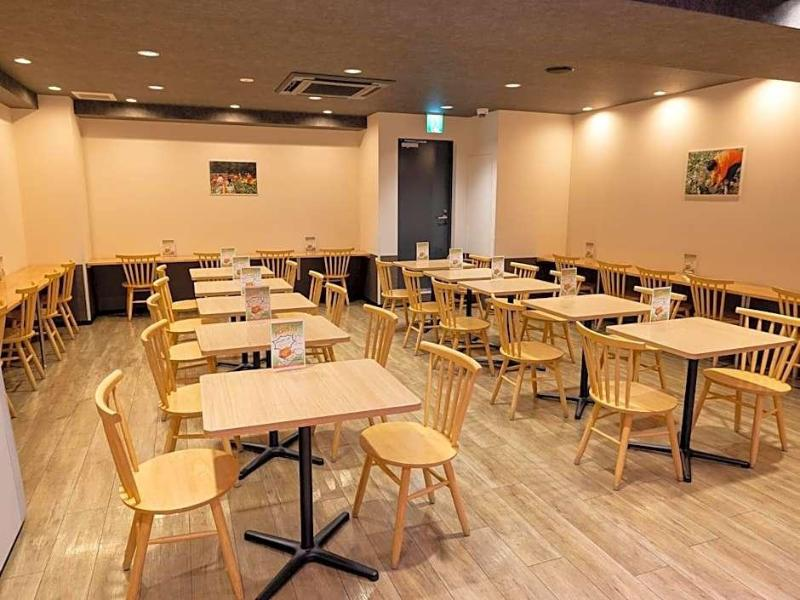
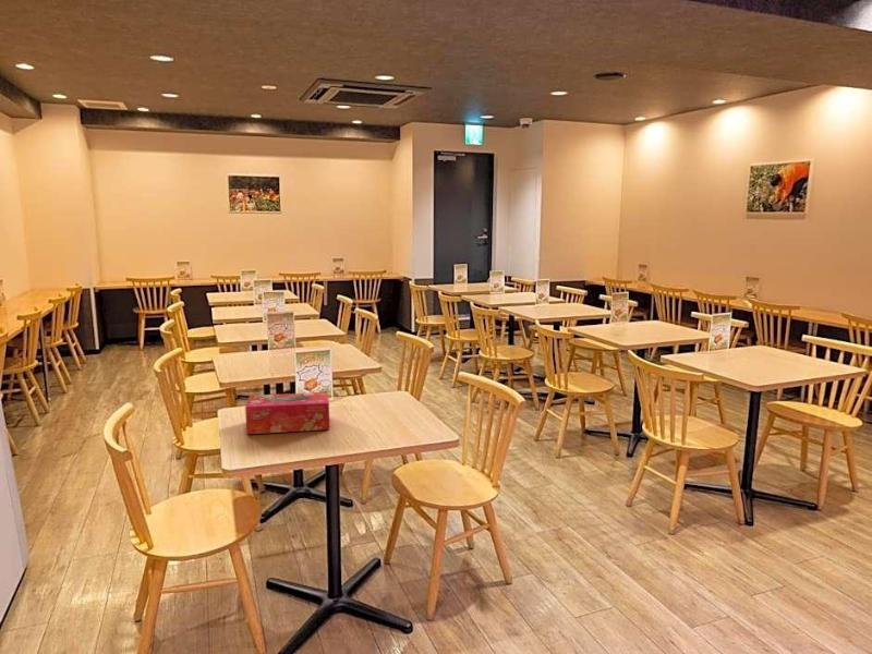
+ tissue box (289, 412)
